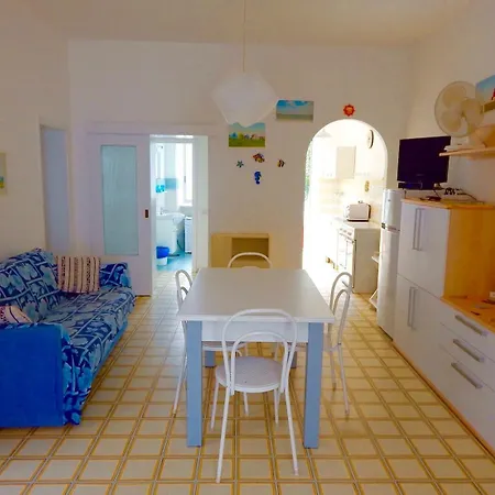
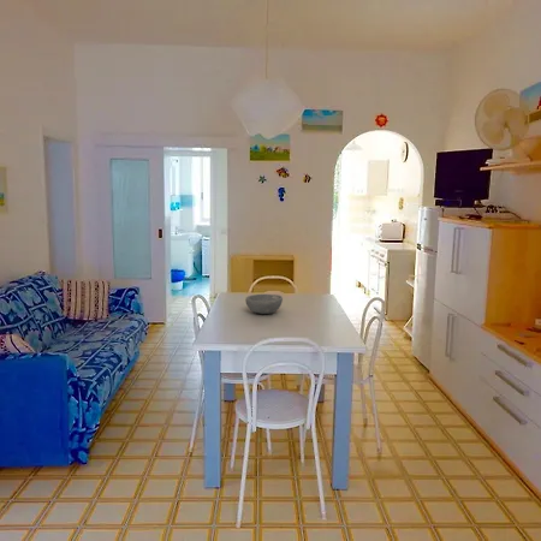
+ bowl (263, 304)
